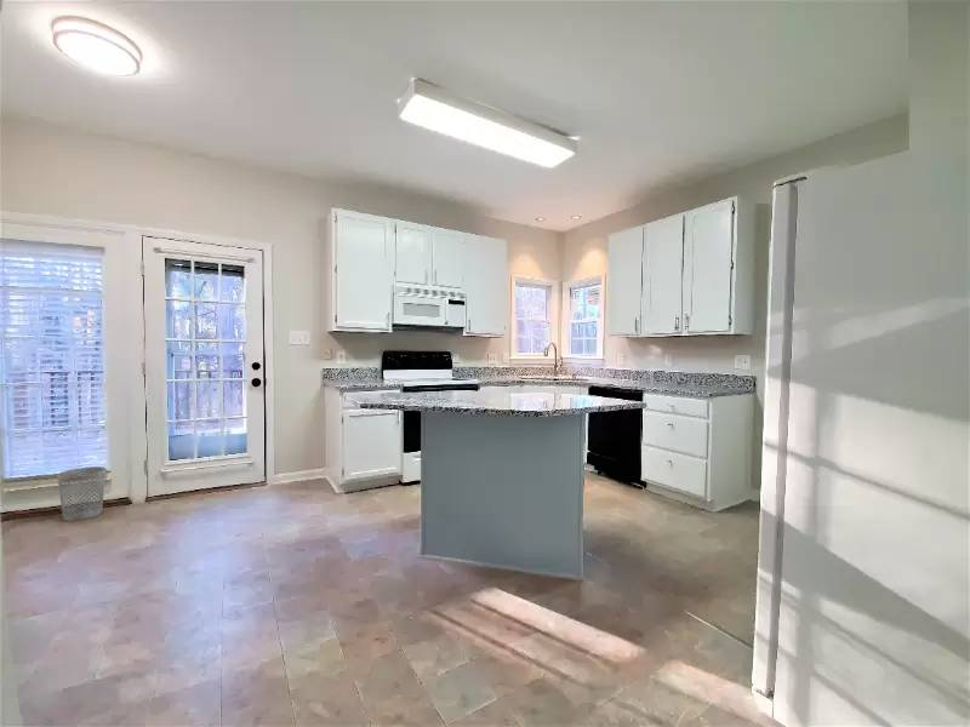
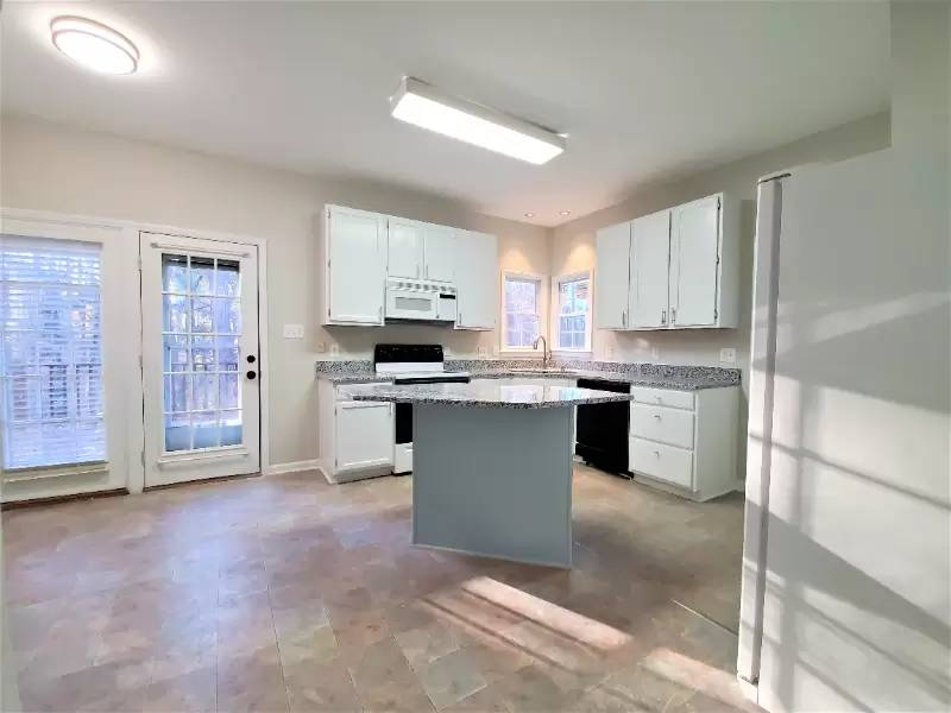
- wastebasket (82, 493)
